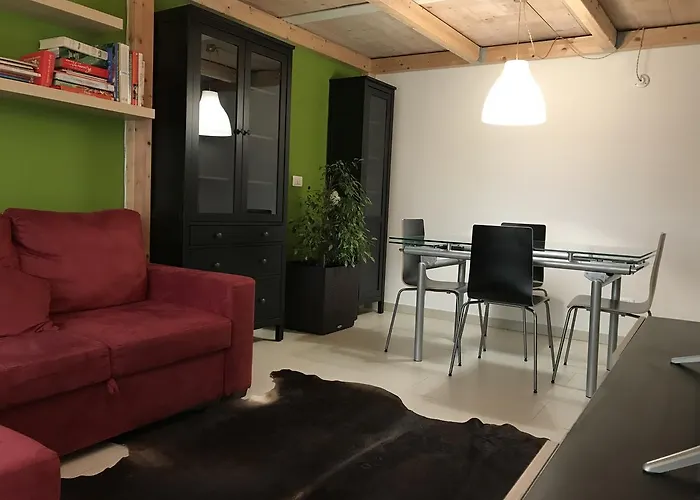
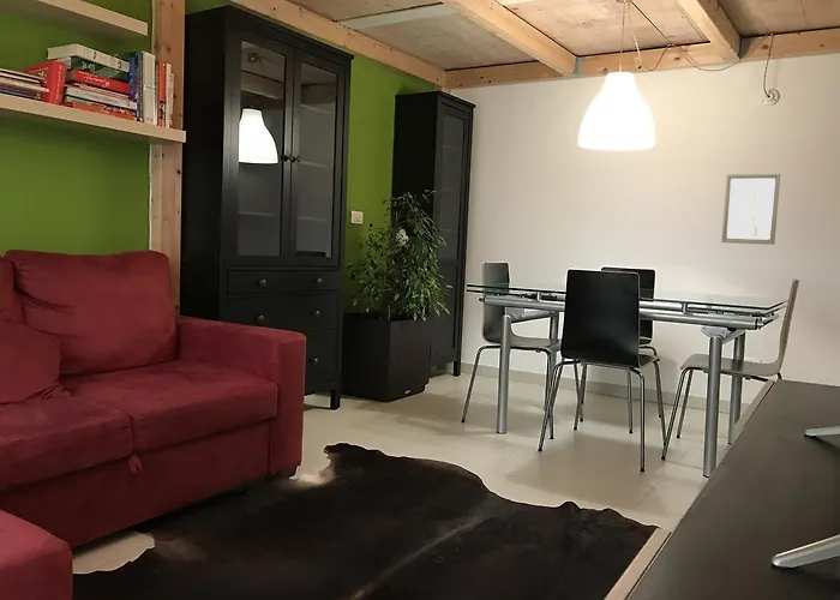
+ wall art (750, 209)
